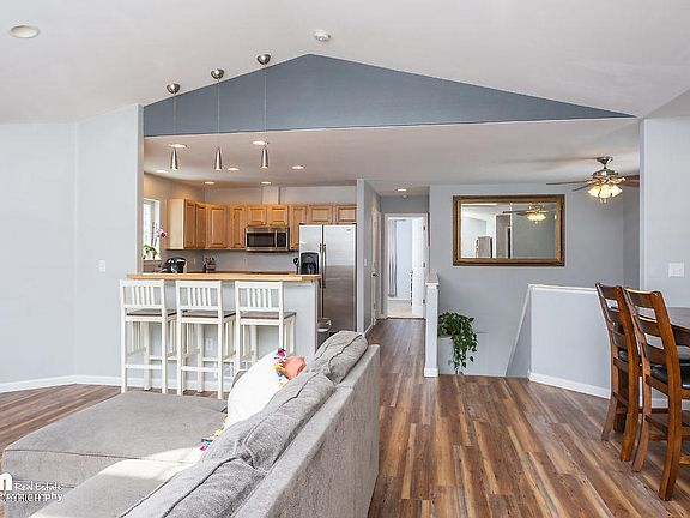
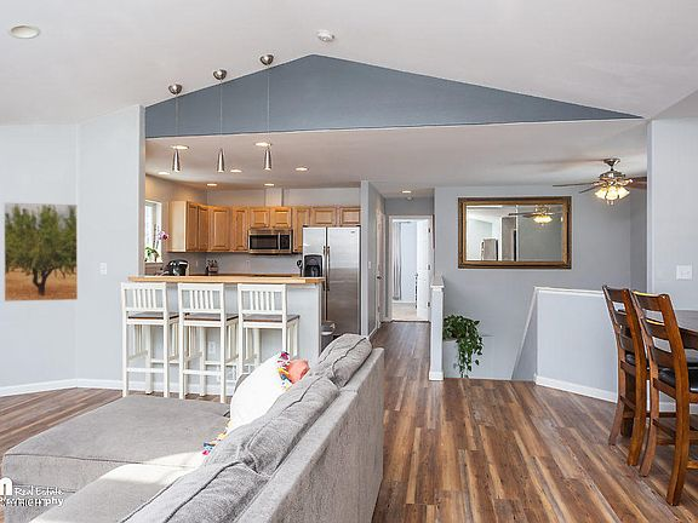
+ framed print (41, 252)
